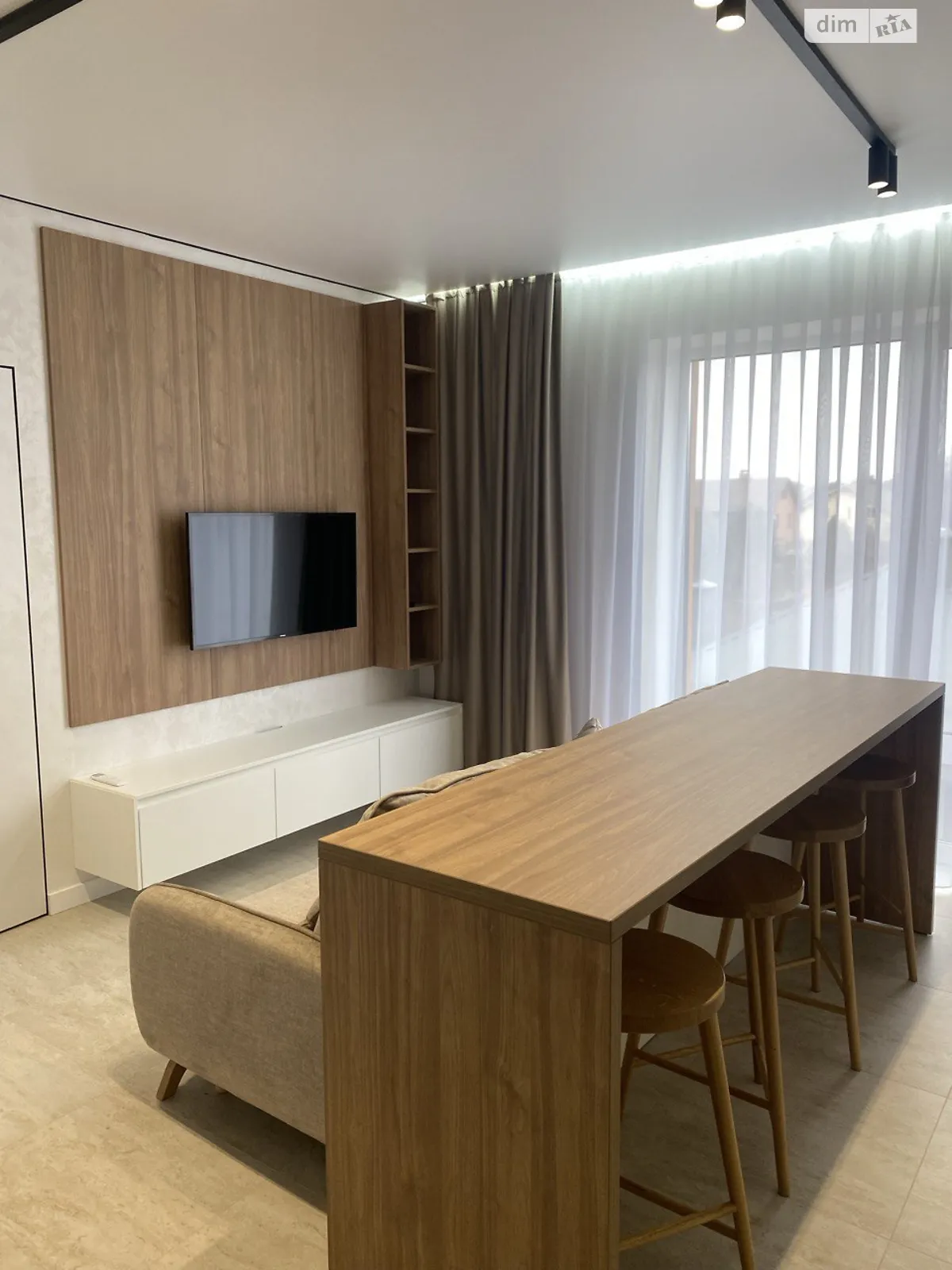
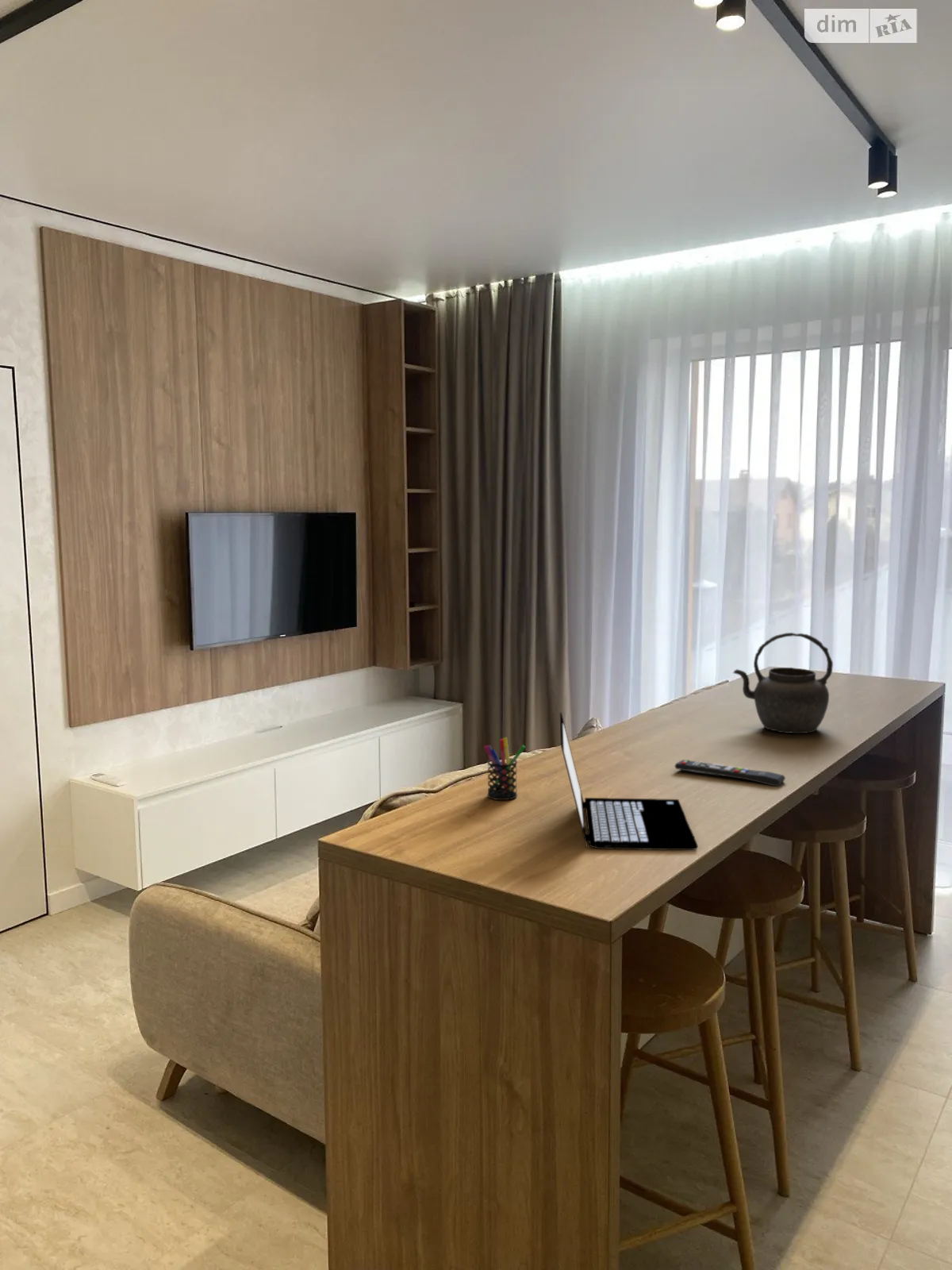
+ kettle (781, 680)
+ pen holder (505, 766)
+ remote control (728, 772)
+ laptop computer (624, 799)
